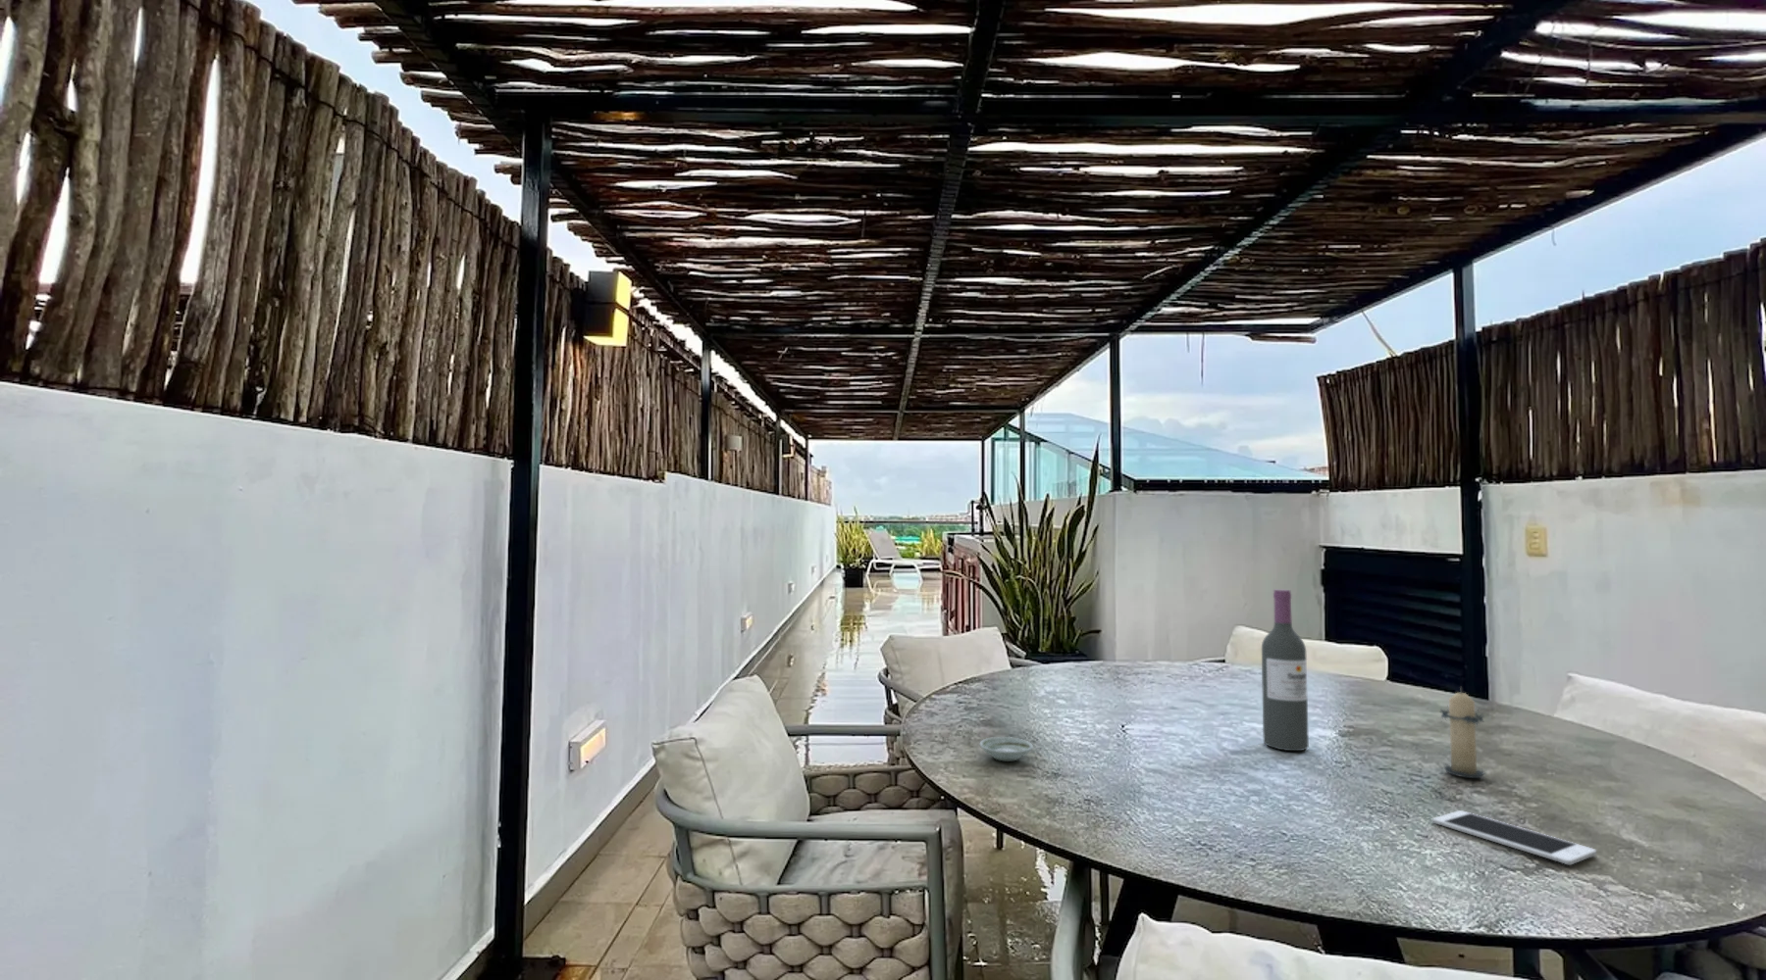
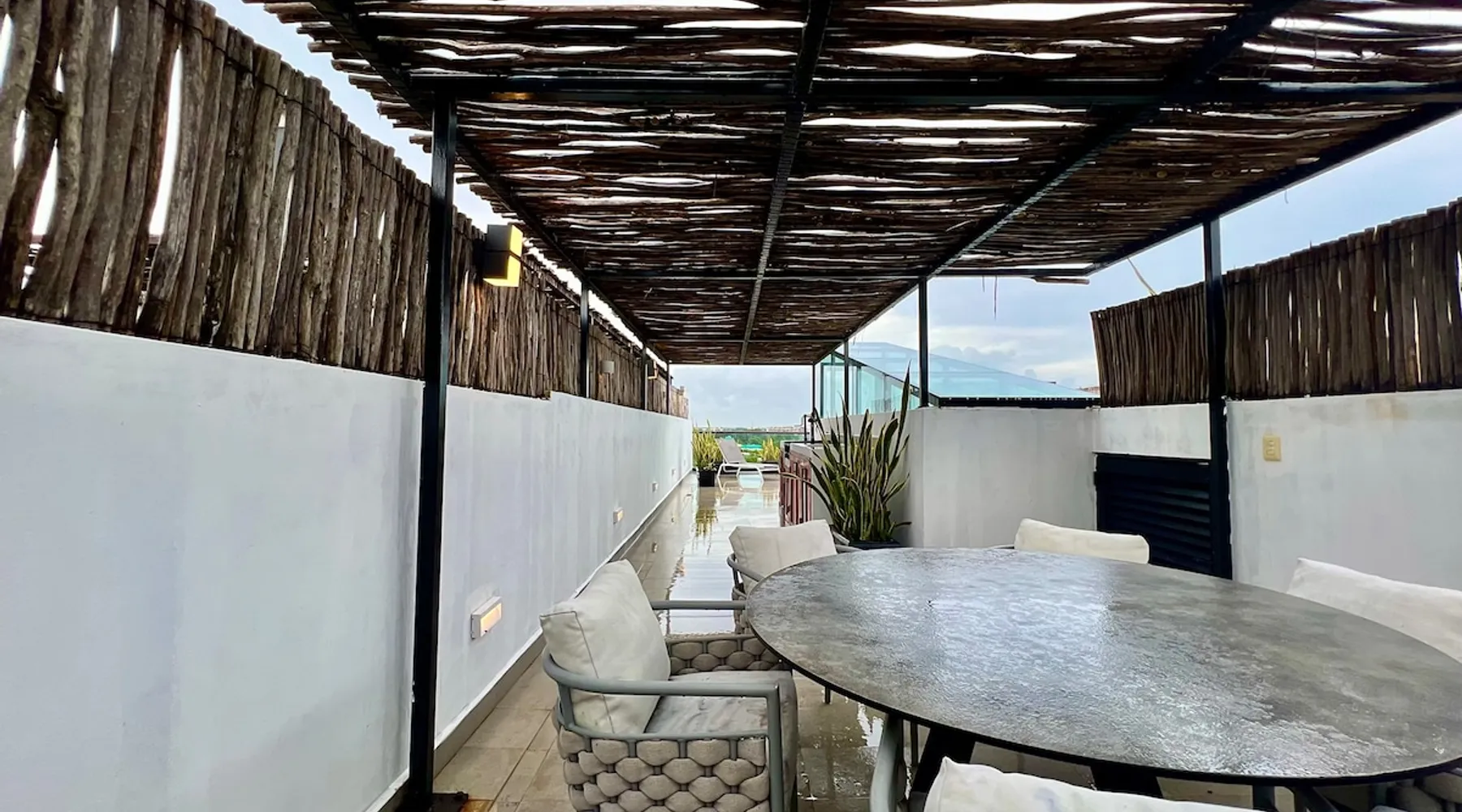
- cell phone (1510, 835)
- candle (1462, 730)
- saucer (1006, 749)
- wine bottle (1283, 667)
